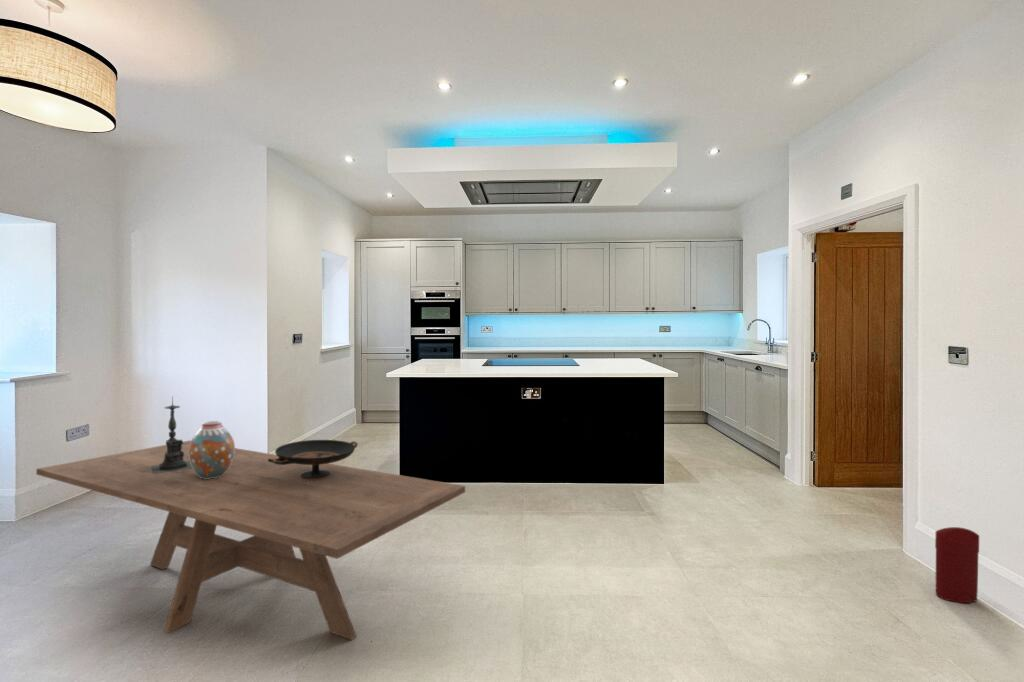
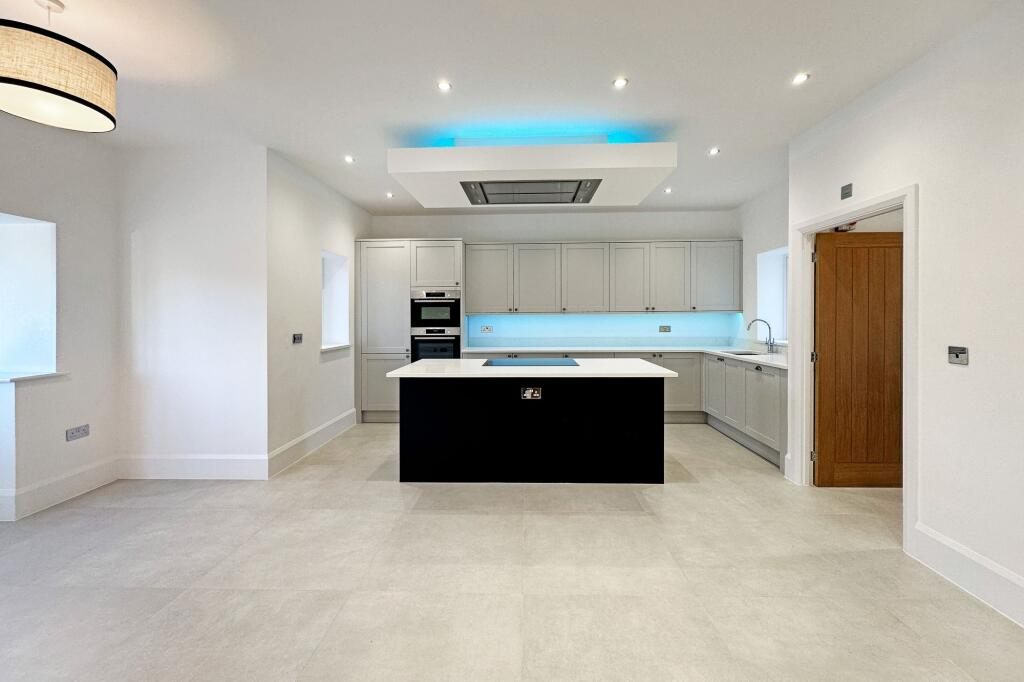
- trash can (956, 562)
- dining table (236, 540)
- candle holder (171, 431)
- decorative bowl (315, 460)
- vase (212, 448)
